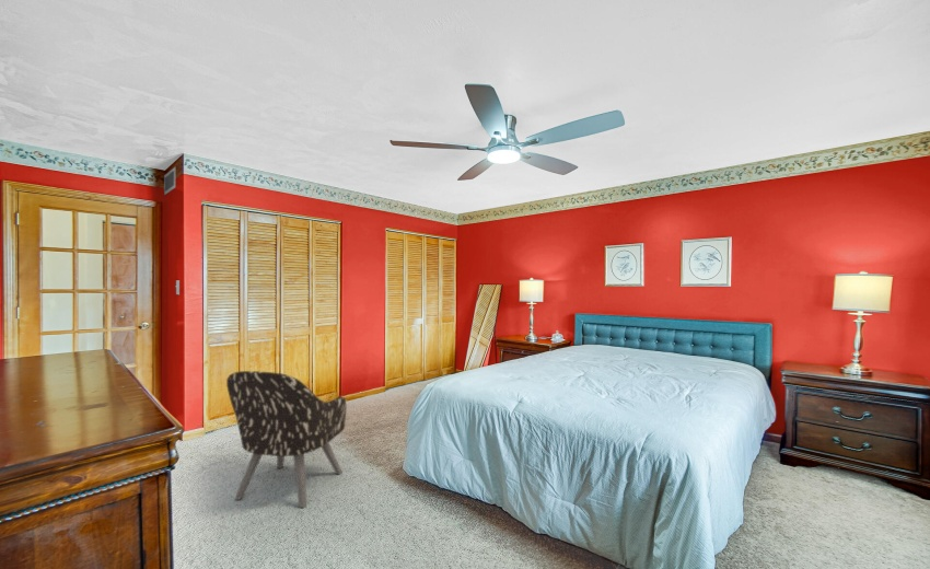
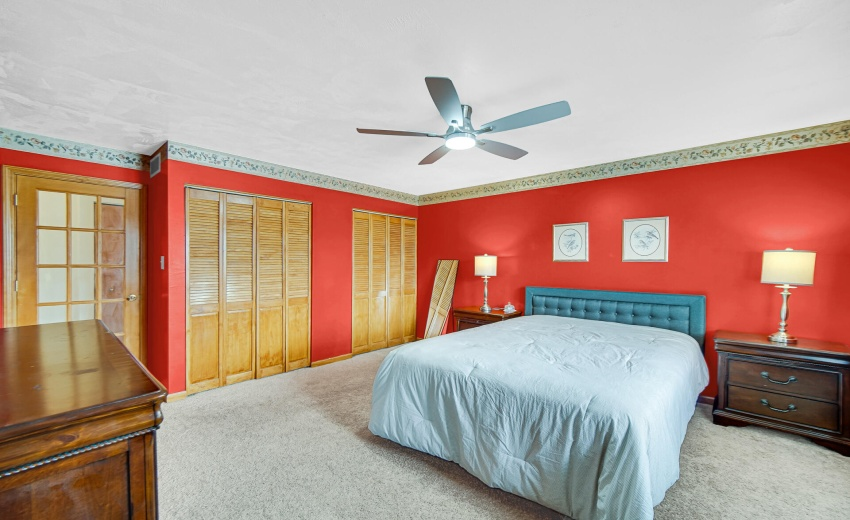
- armchair (287, 425)
